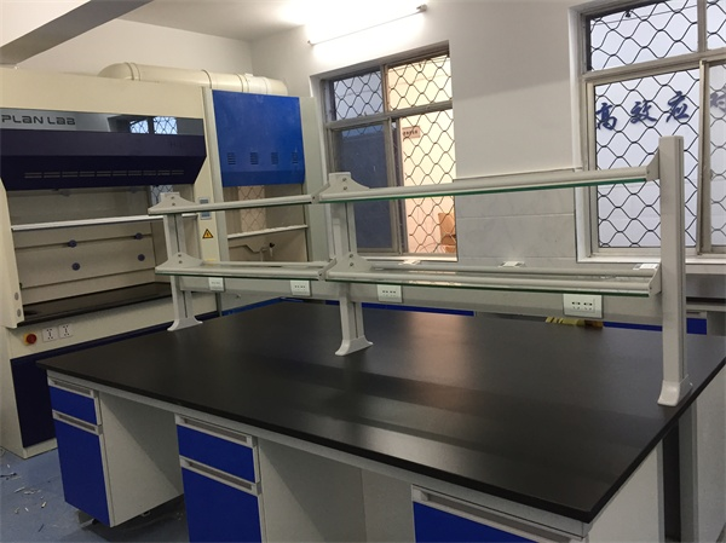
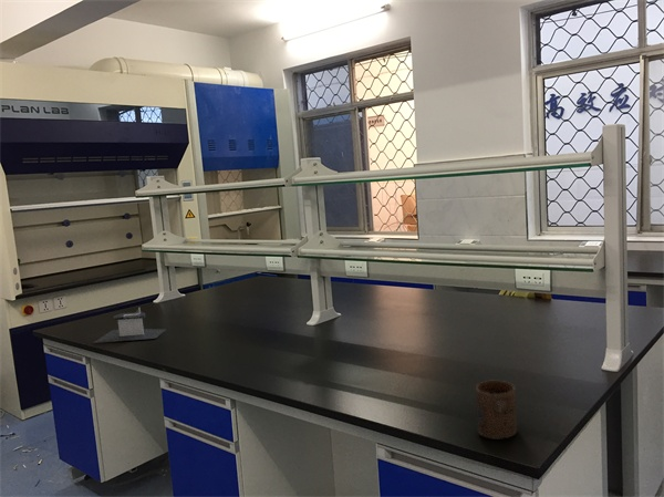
+ cup (495, 408)
+ architectural model (132, 321)
